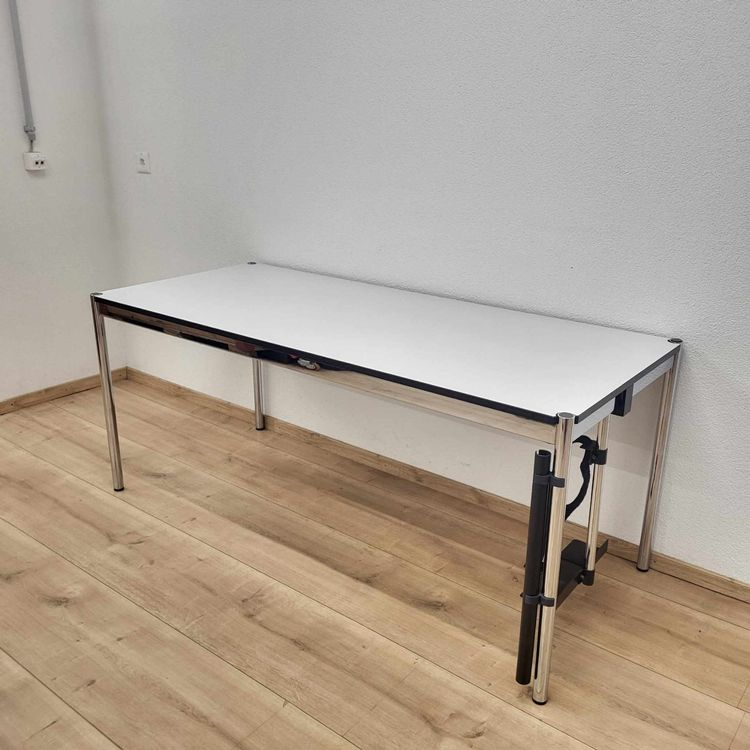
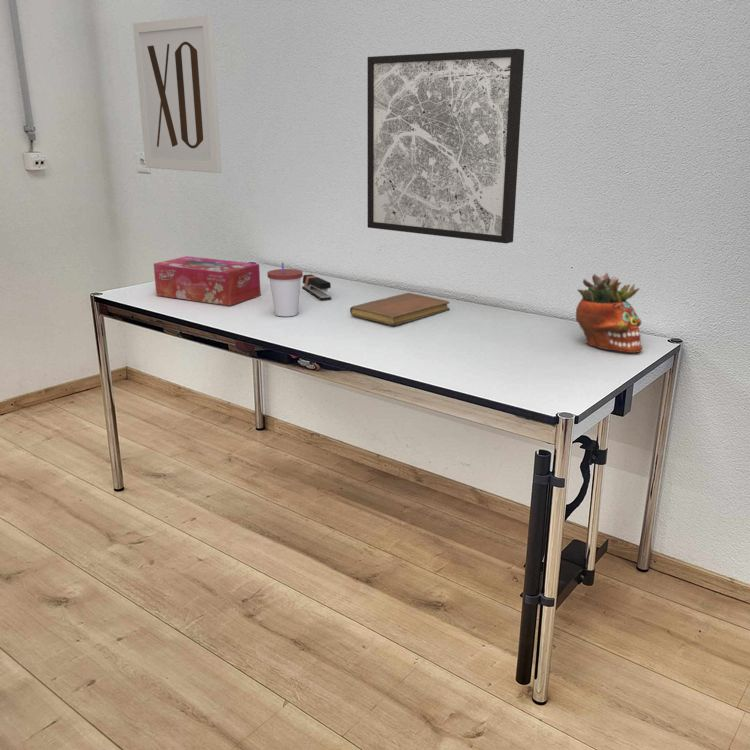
+ succulent planter (612, 310)
+ cup (285, 287)
+ wall art (438, 147)
+ wall art (176, 96)
+ tissue box (207, 279)
+ notebook (400, 307)
+ stapler (316, 285)
